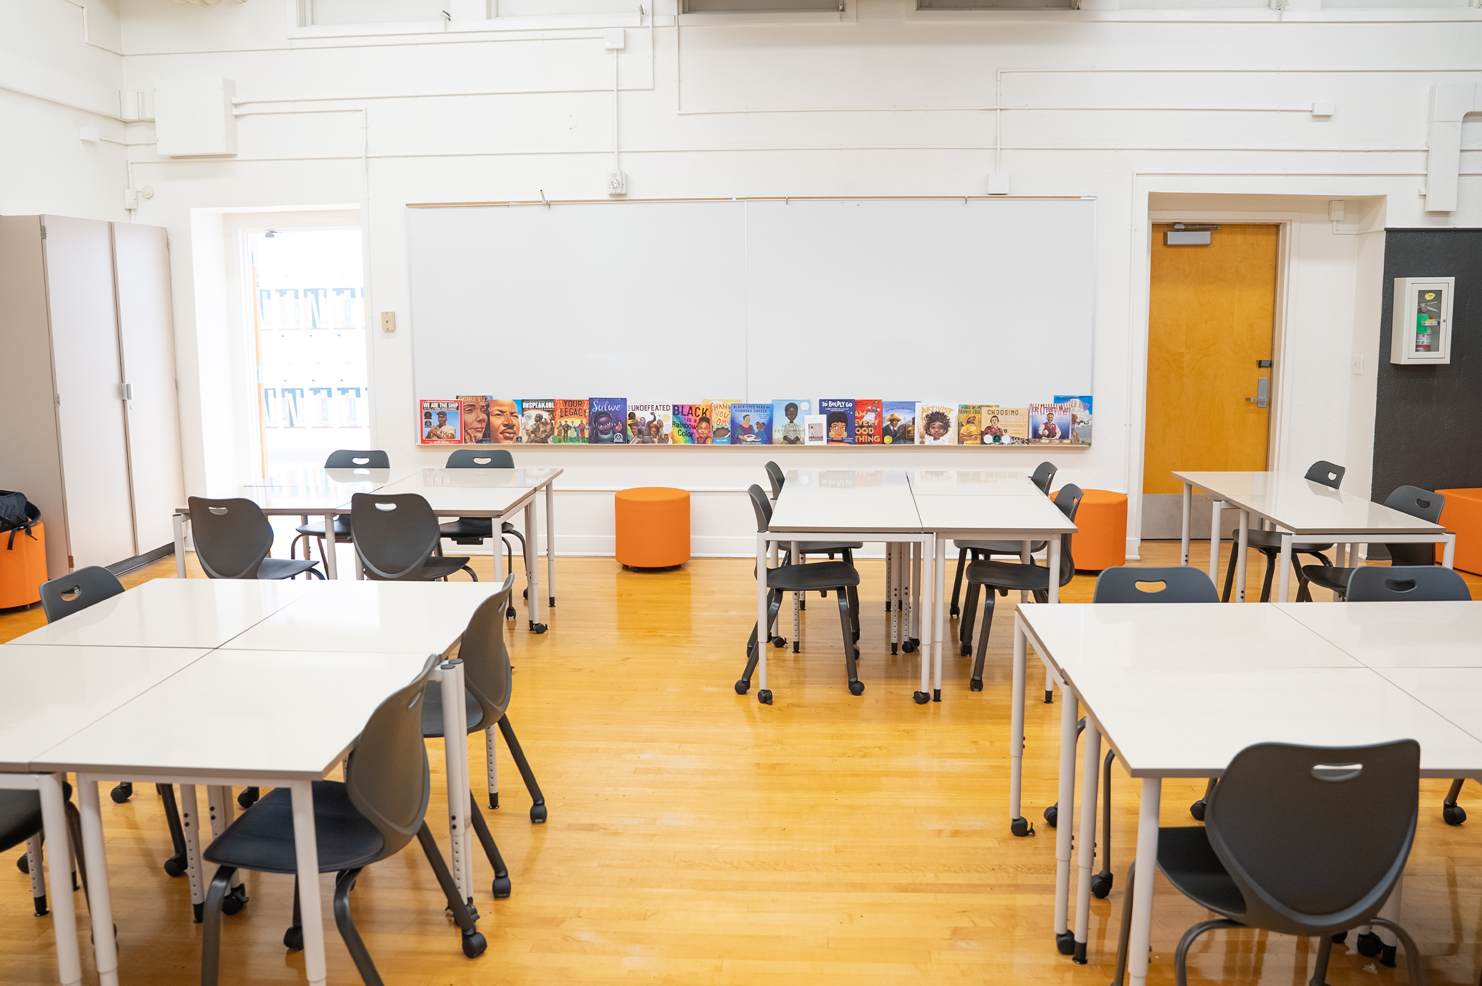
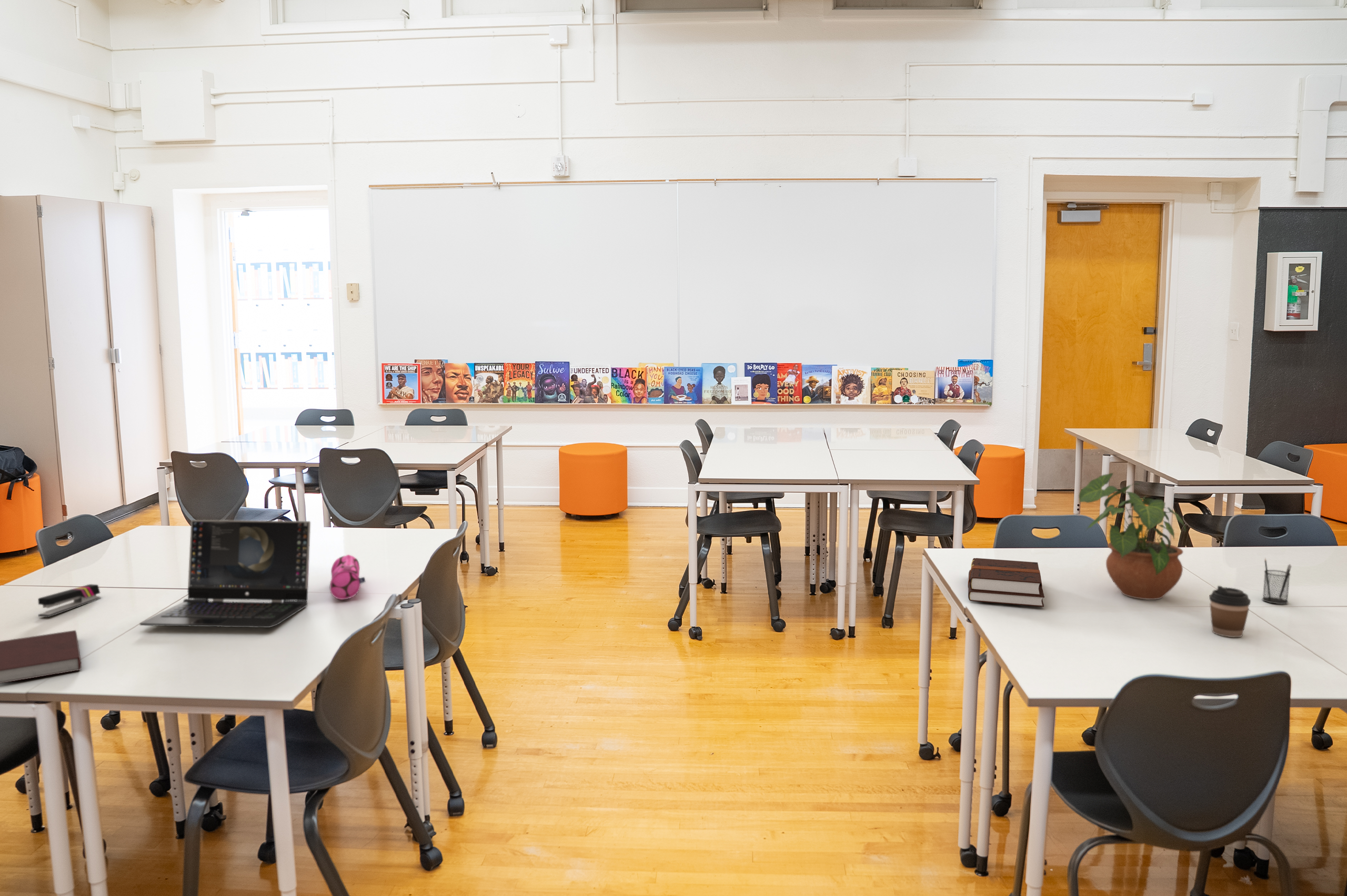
+ stapler (70, 598)
+ pencil case (346, 575)
+ potted plant (1130, 535)
+ laptop (228, 573)
+ coffee cup (1229, 610)
+ pencil holder (1276, 580)
+ notebook (32, 656)
+ hardback book (1004, 580)
